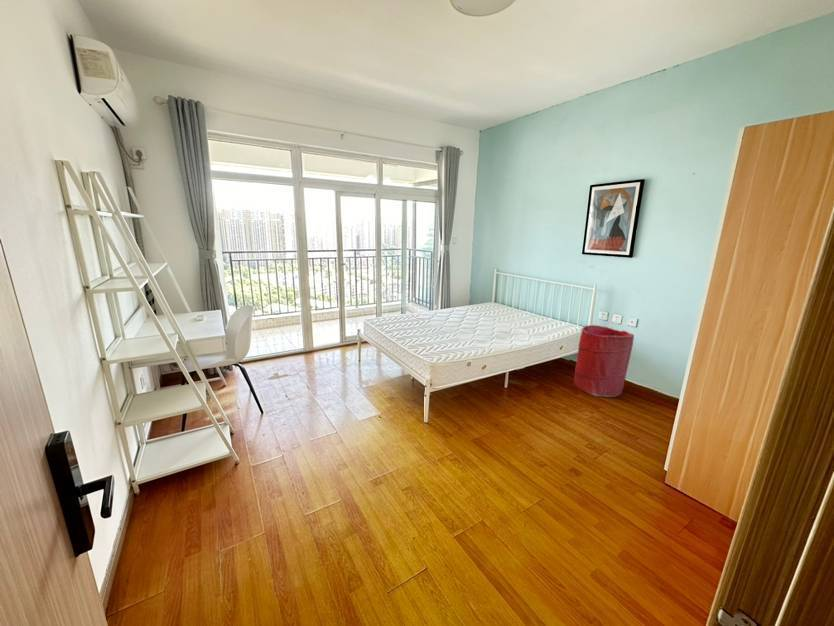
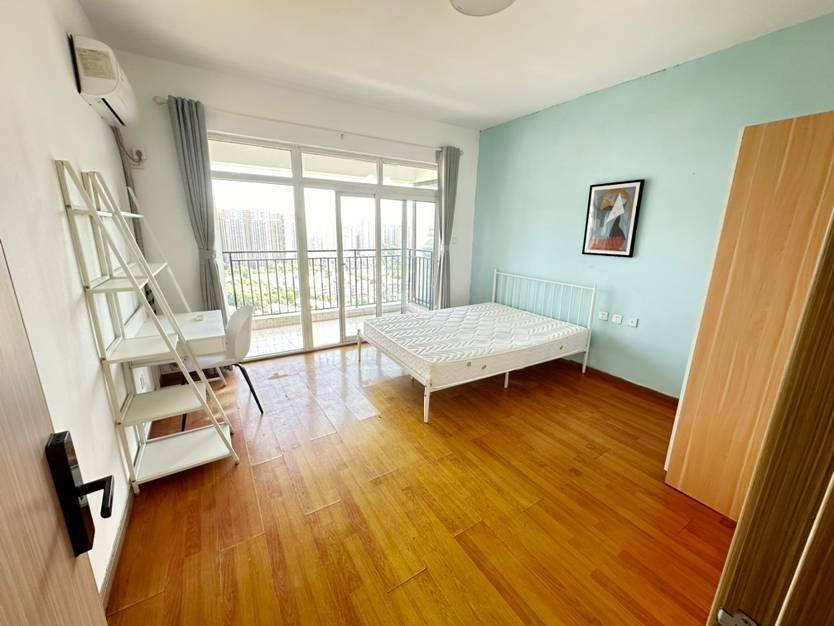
- laundry hamper (602, 358)
